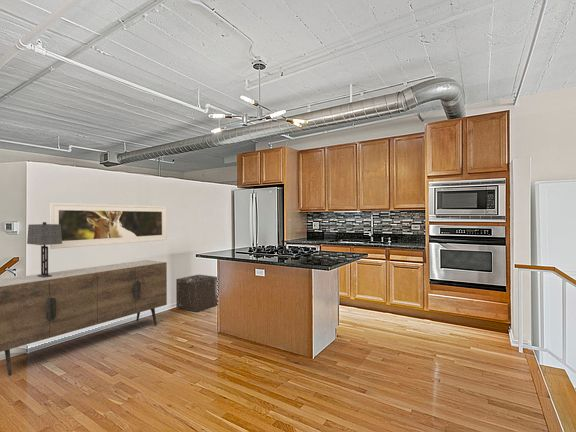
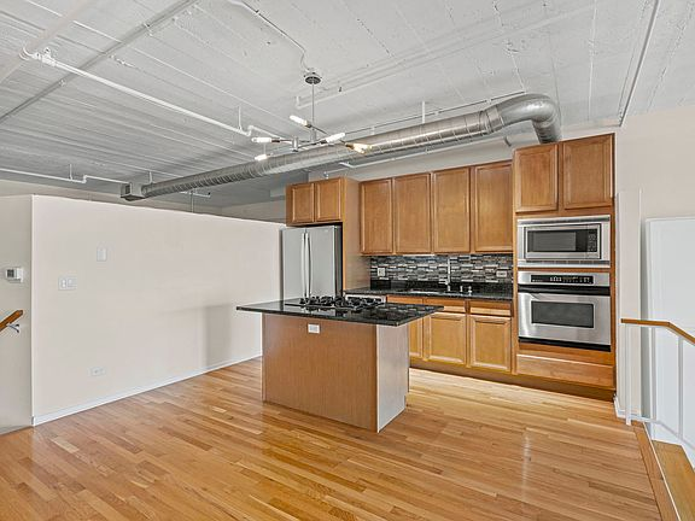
- sideboard (87, 306)
- table lamp (44, 249)
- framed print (117, 224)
- storage basket (197, 292)
